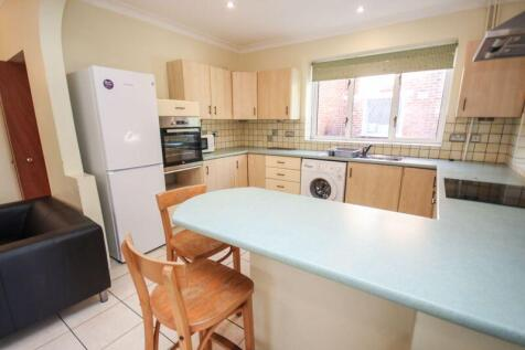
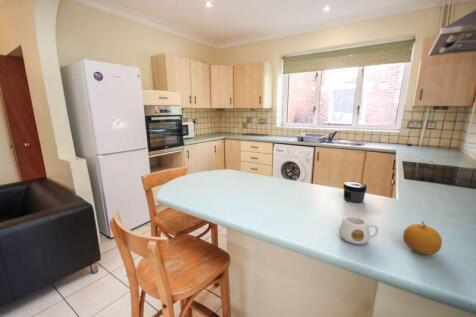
+ mug (358, 229)
+ fruit (422, 235)
+ jar (354, 191)
